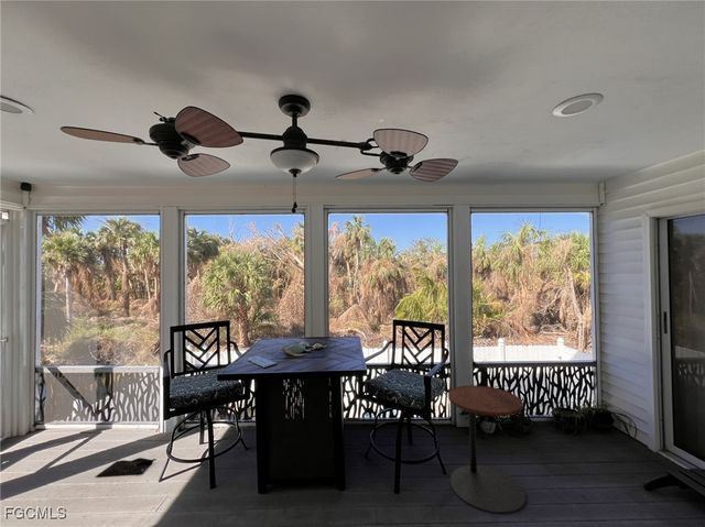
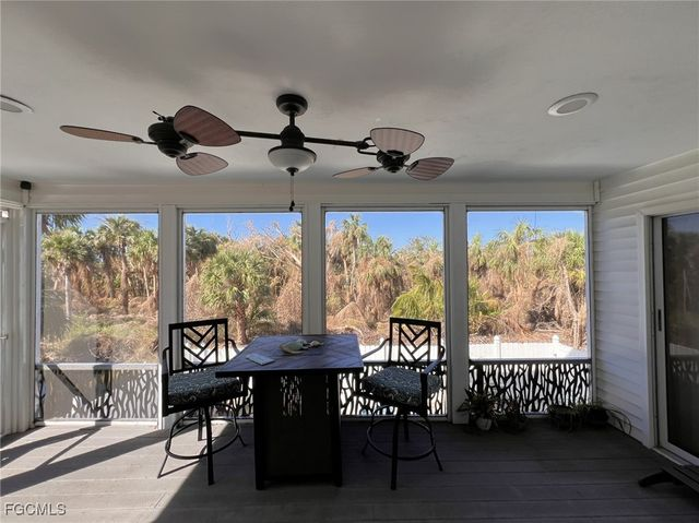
- bag (127, 466)
- side table (475, 442)
